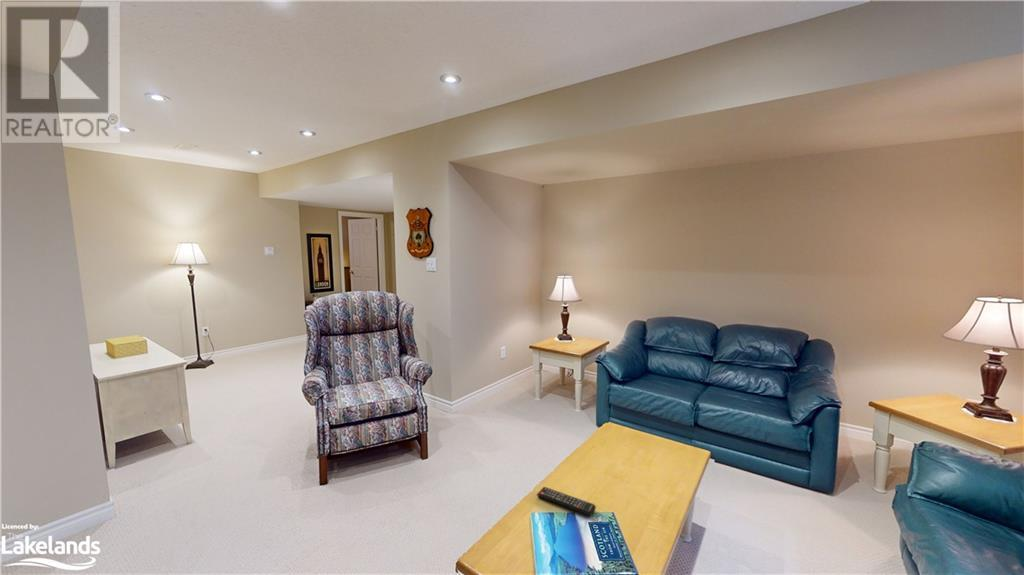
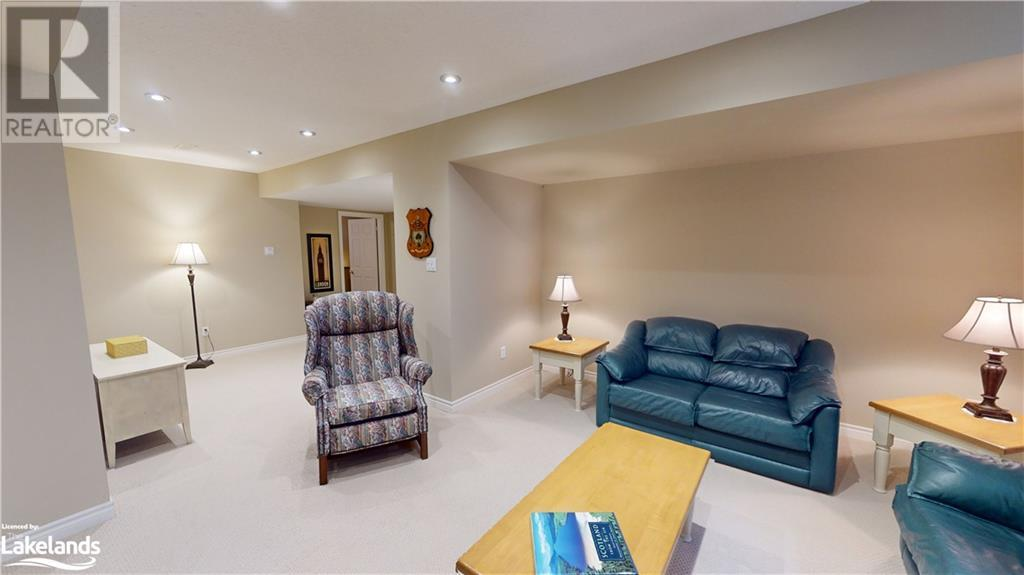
- remote control (565, 501)
